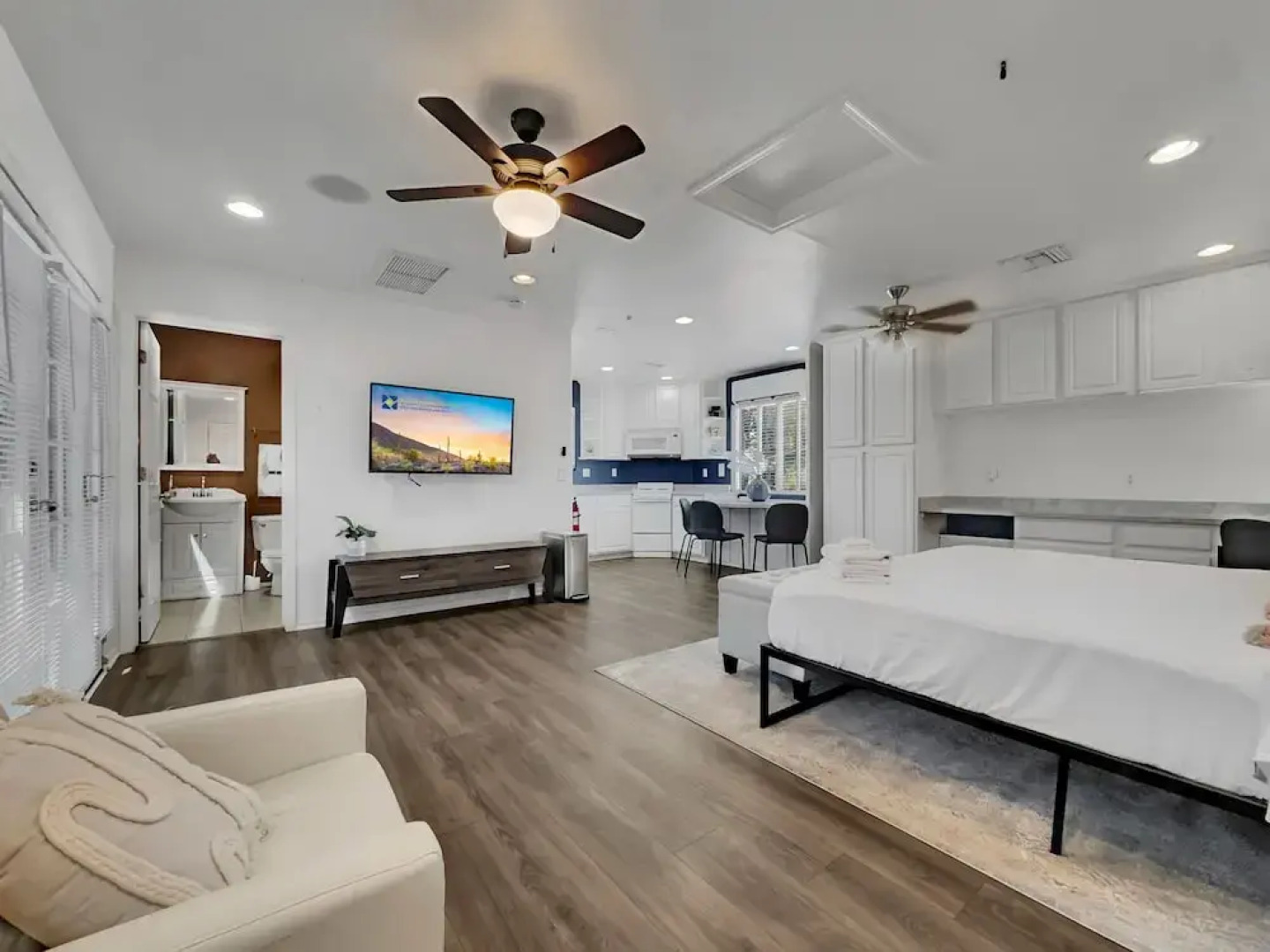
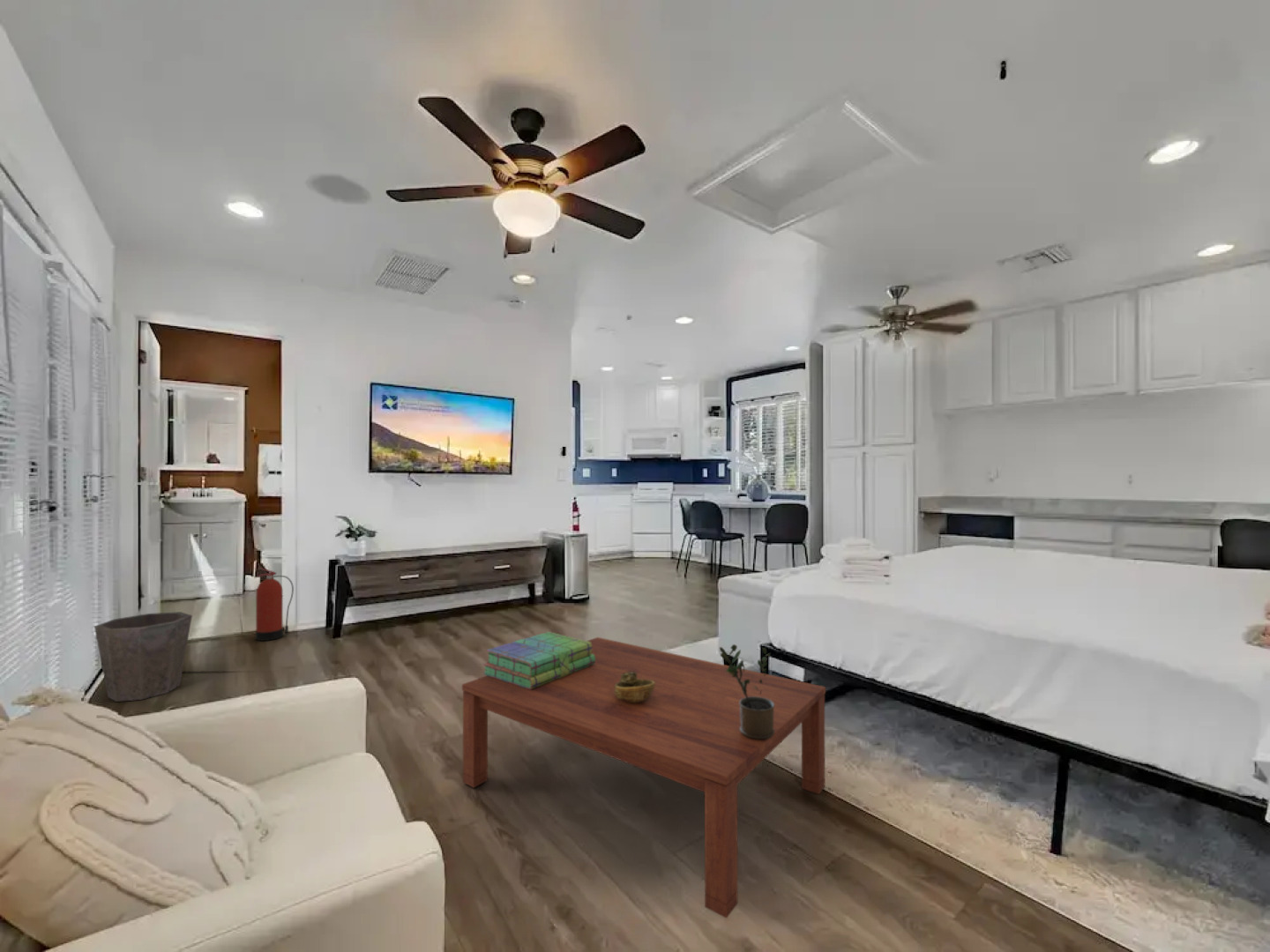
+ fire extinguisher (274, 601)
+ waste bin (145, 656)
+ coffee table (642, 735)
+ stack of books (540, 657)
+ decorative bowl (631, 684)
+ potted plant (753, 687)
